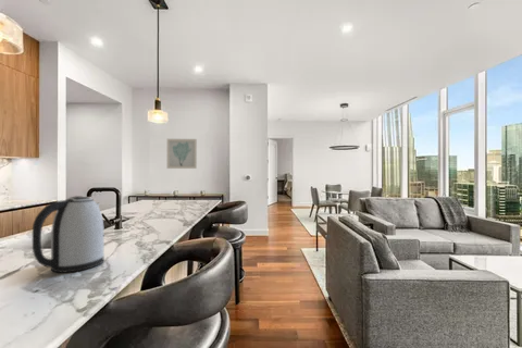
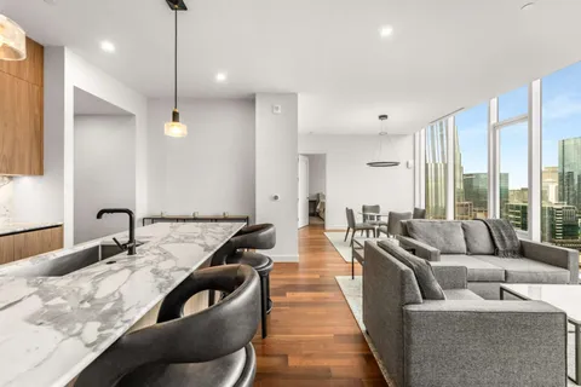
- wall art (182, 153)
- kettle (70, 232)
